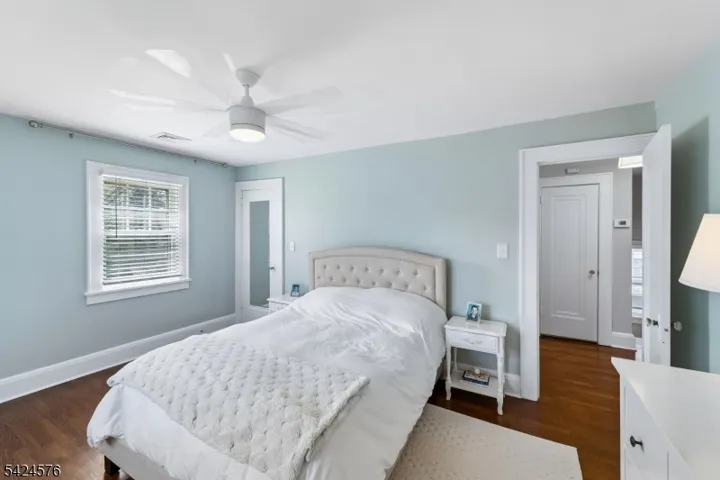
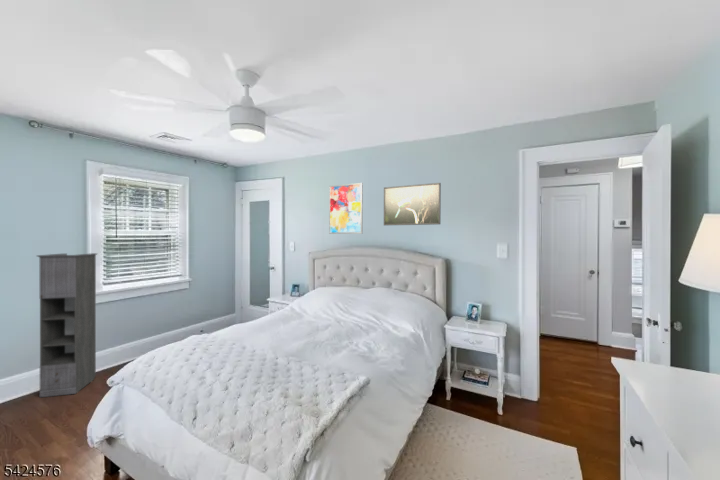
+ storage cabinet (69, 321)
+ wall art (345, 209)
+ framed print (410, 205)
